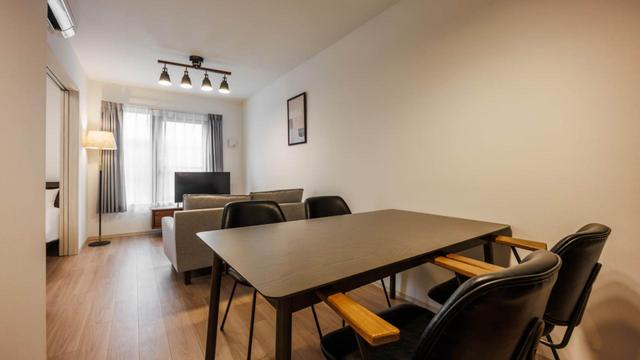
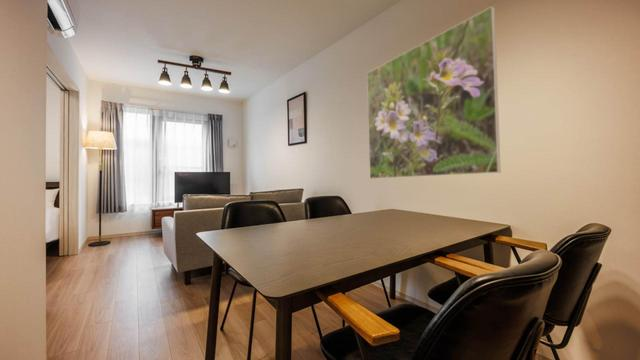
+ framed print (418, 111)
